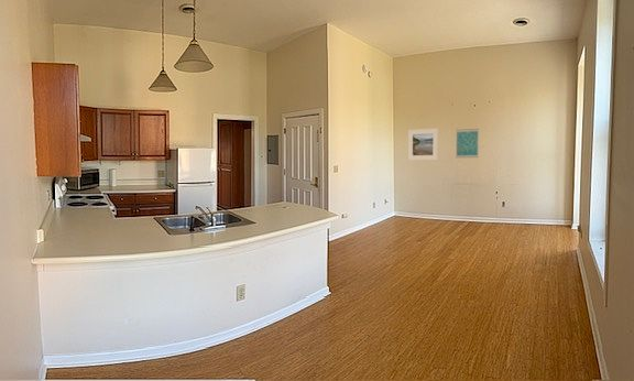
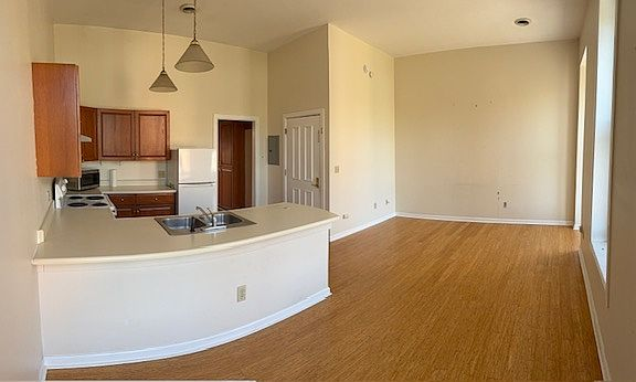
- wall art (467, 143)
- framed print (423, 144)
